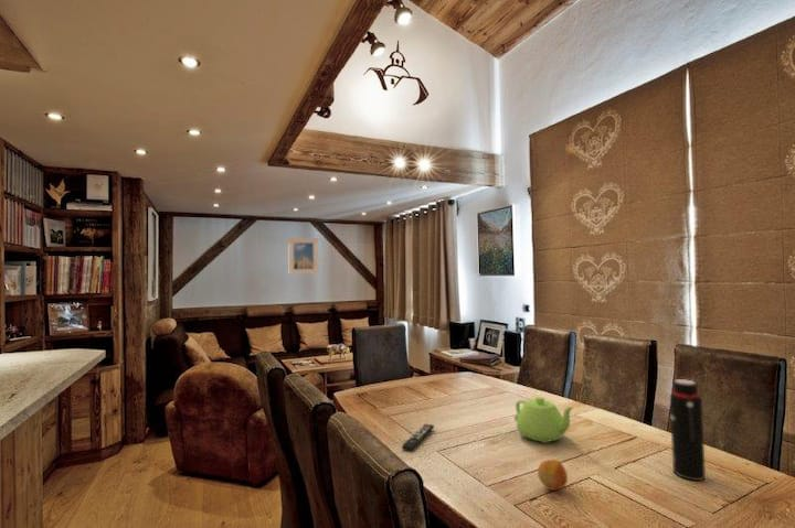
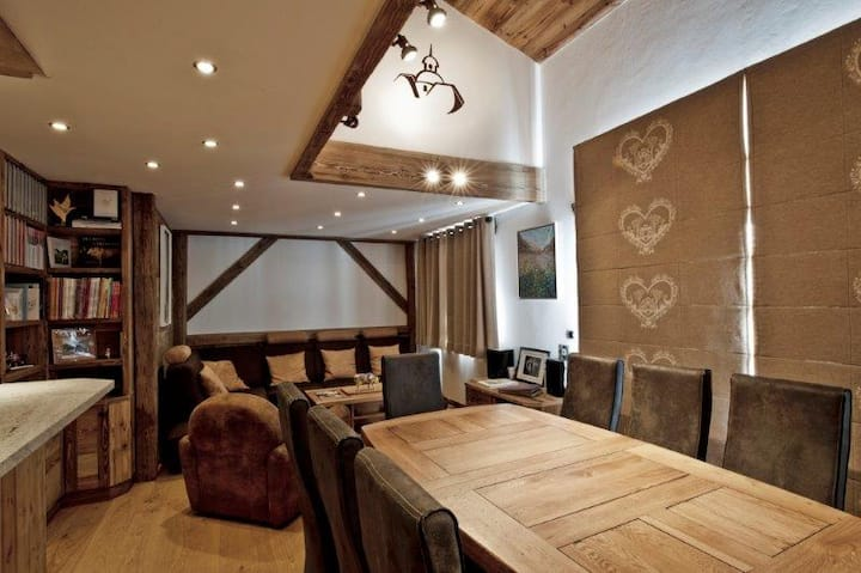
- water bottle (687, 429)
- teapot (542, 417)
- remote control (418, 435)
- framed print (303, 256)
- fruit (551, 474)
